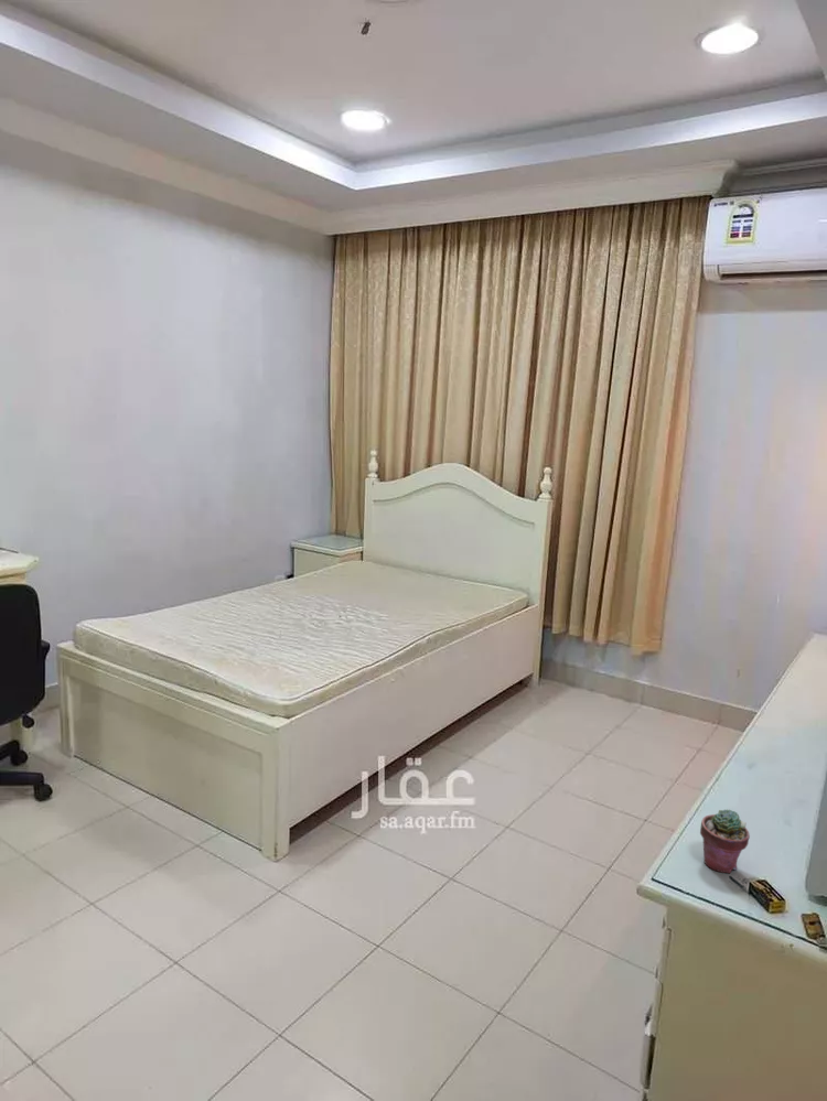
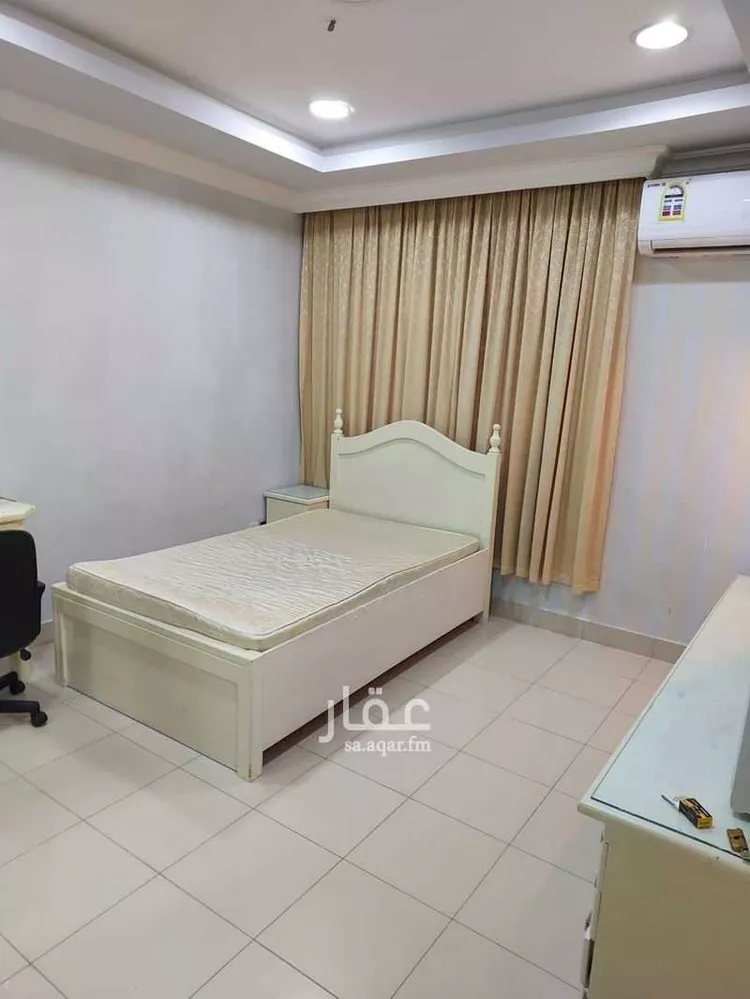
- potted succulent (723, 838)
